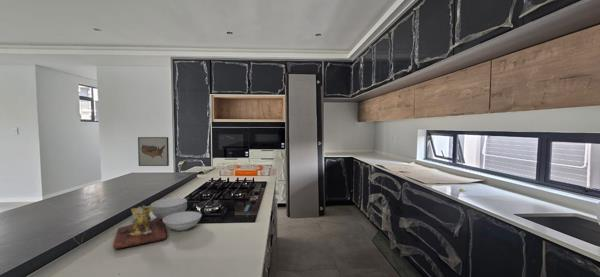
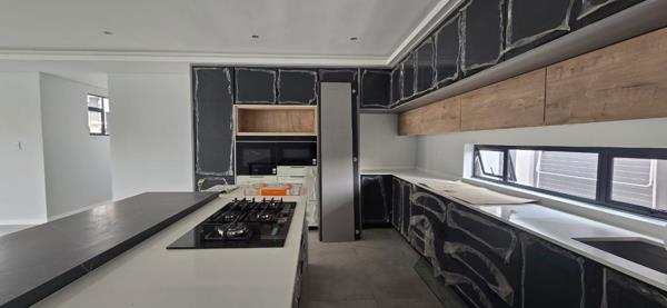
- wall art (153, 151)
- cutting board (161, 211)
